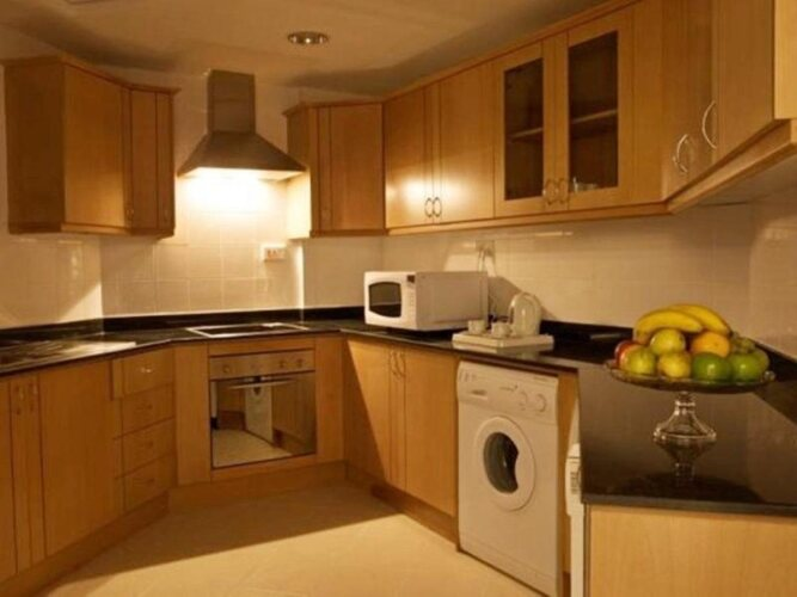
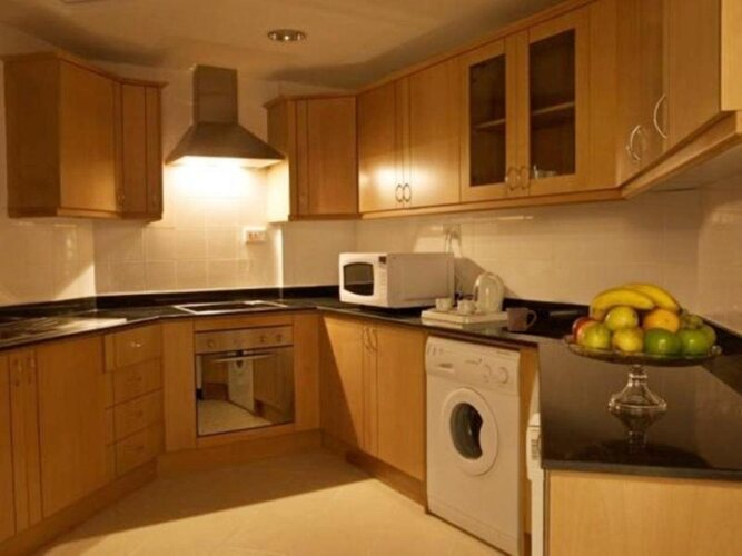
+ mug (521, 319)
